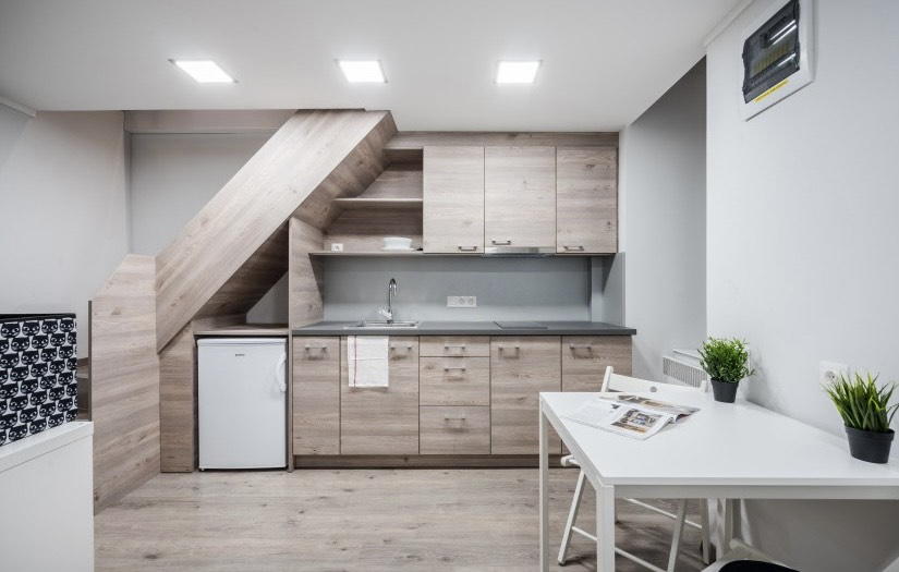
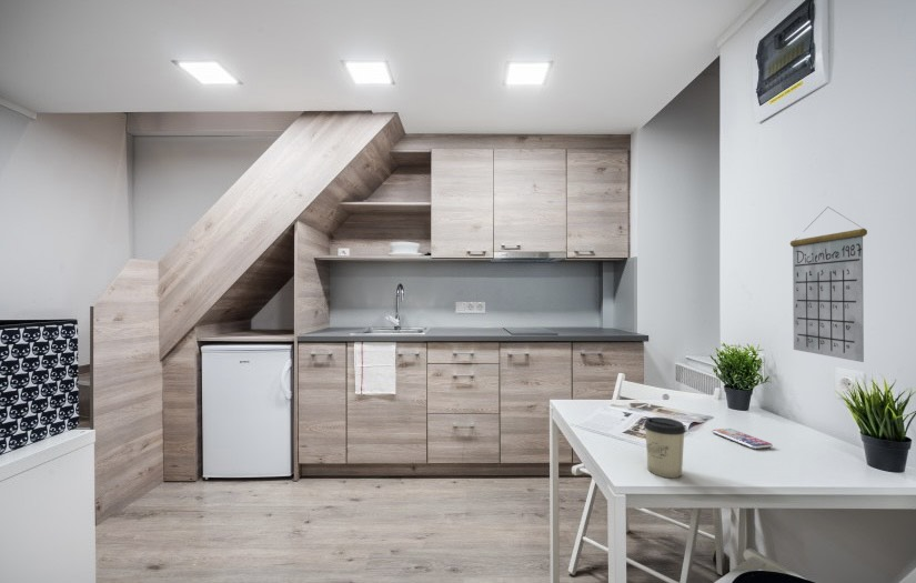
+ calendar (825, 280)
+ cup (664, 446)
+ smartphone (741, 438)
